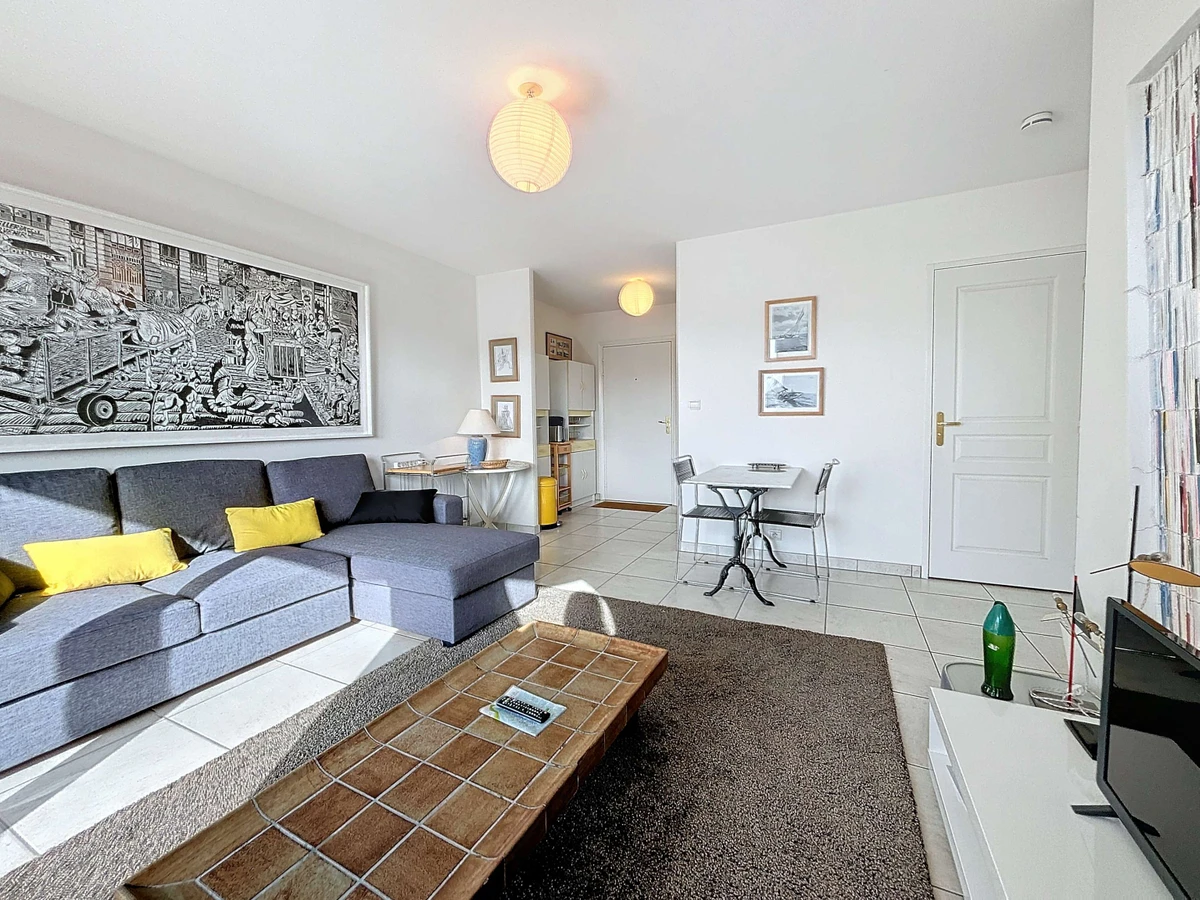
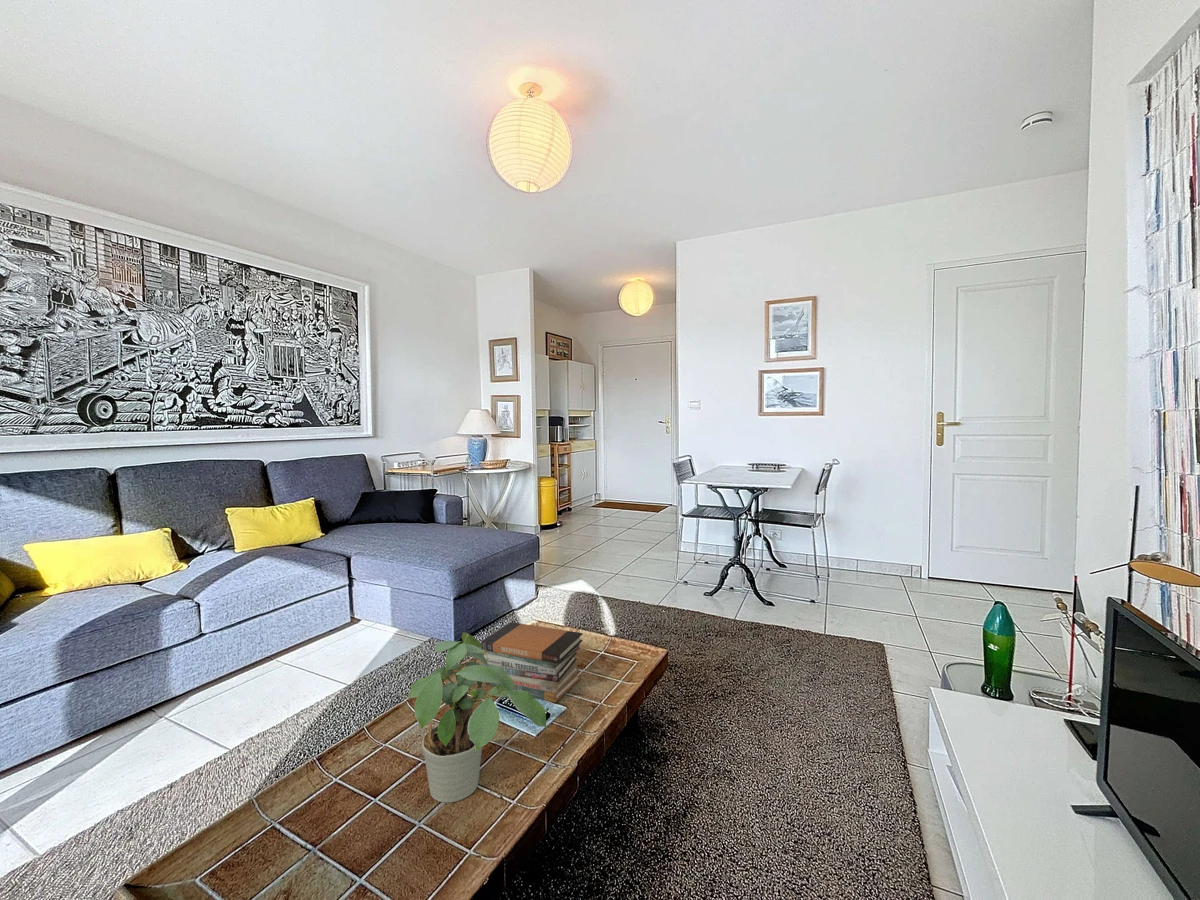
+ potted plant (466, 719)
+ book stack (532, 659)
